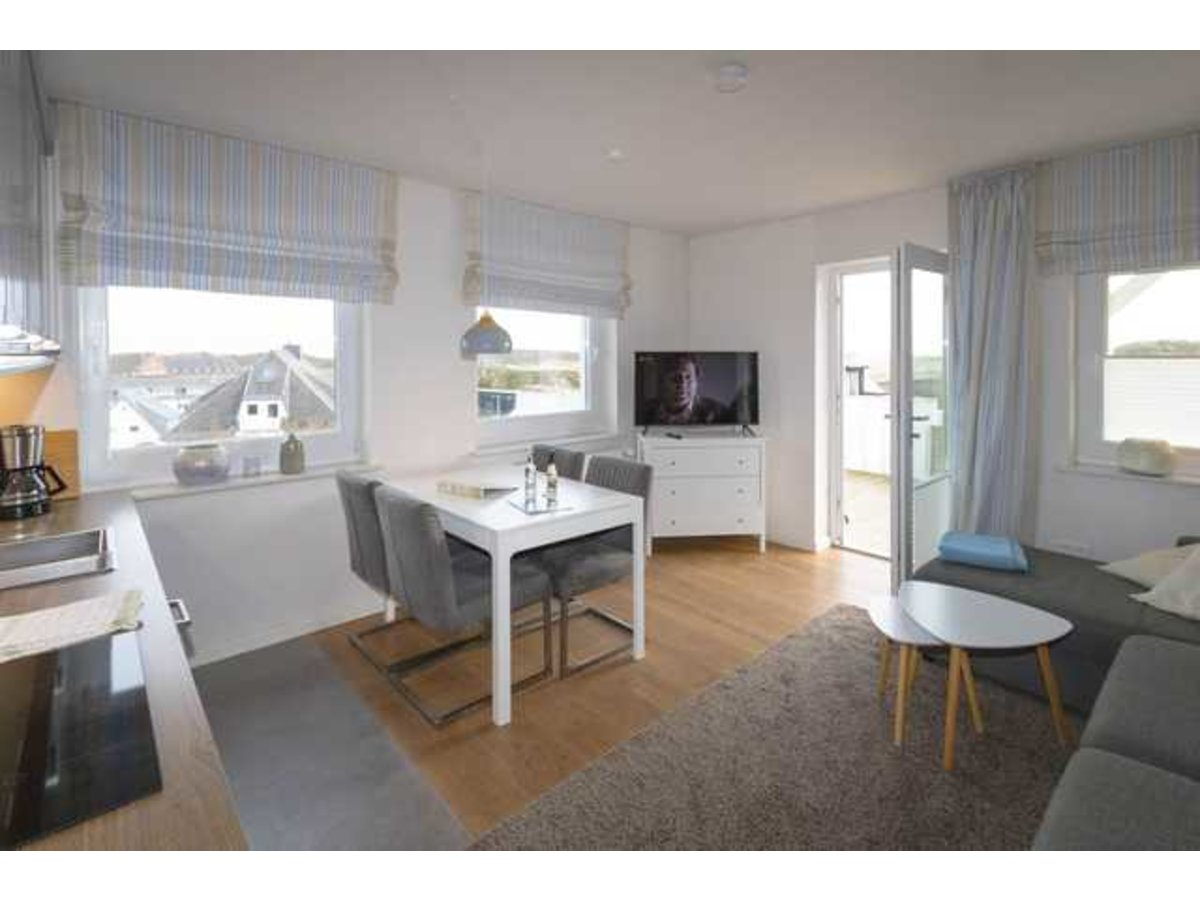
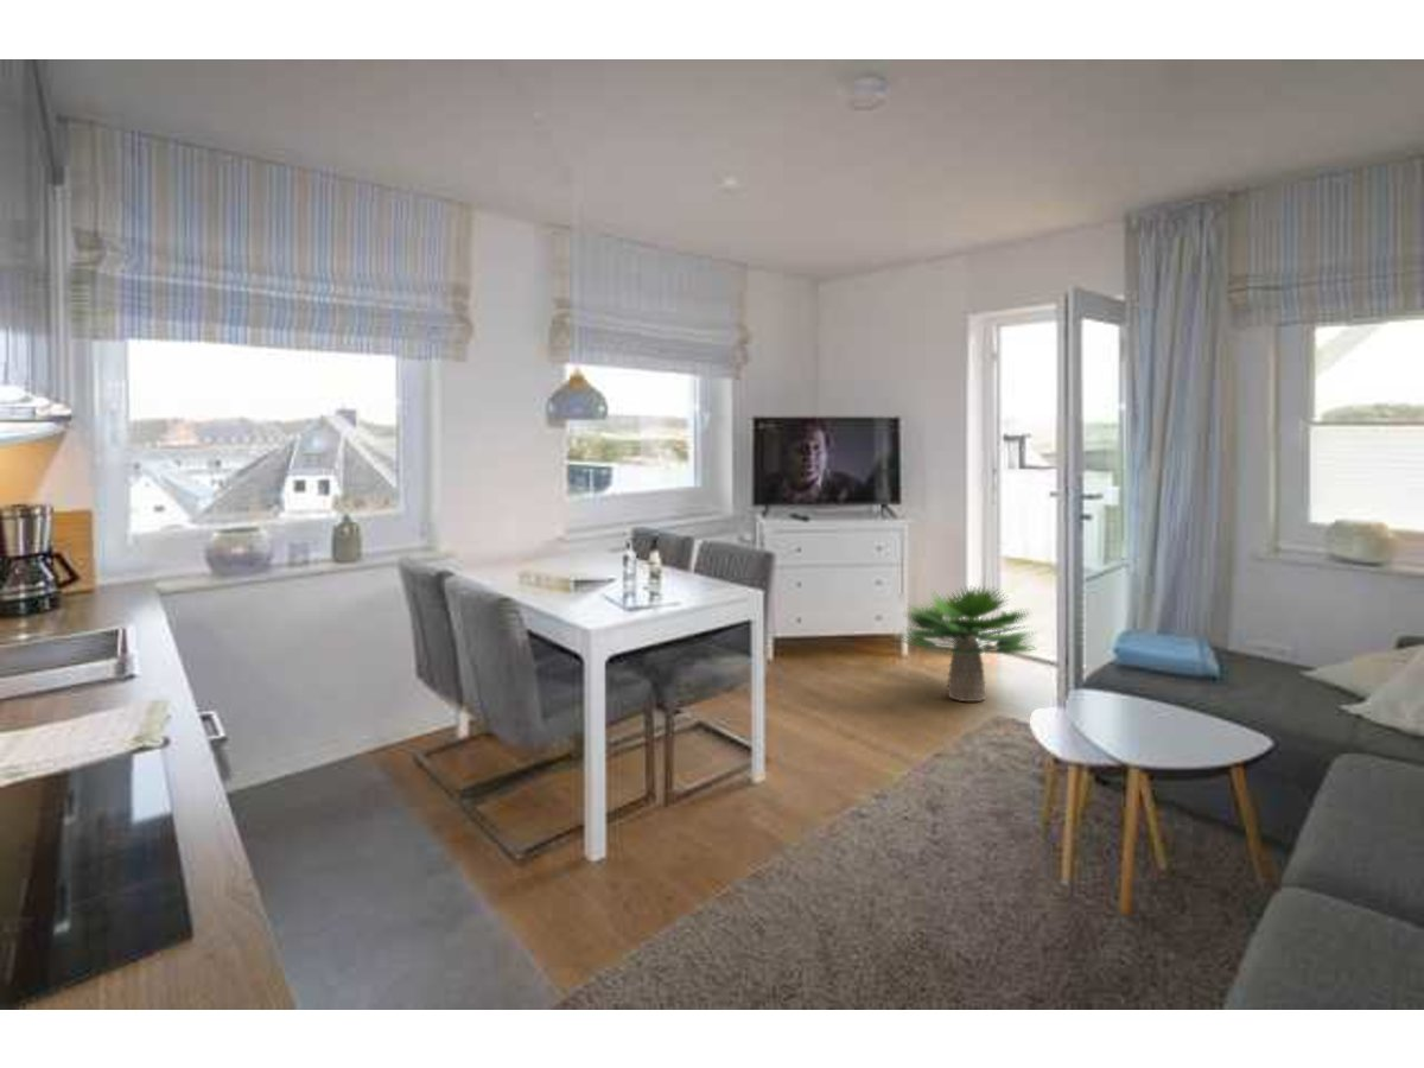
+ potted plant (966, 638)
